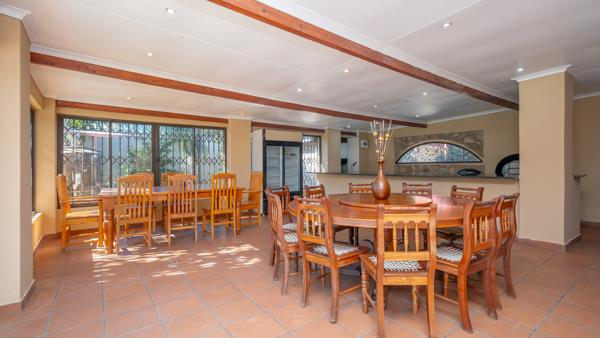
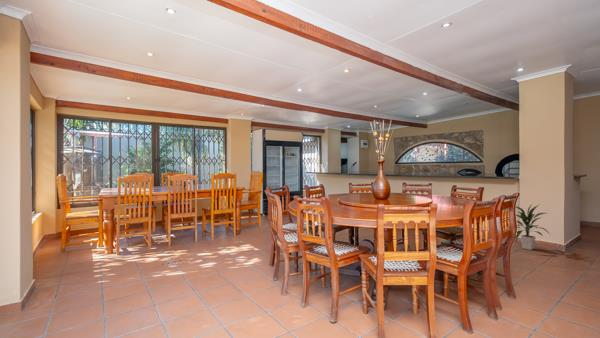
+ indoor plant (526, 225)
